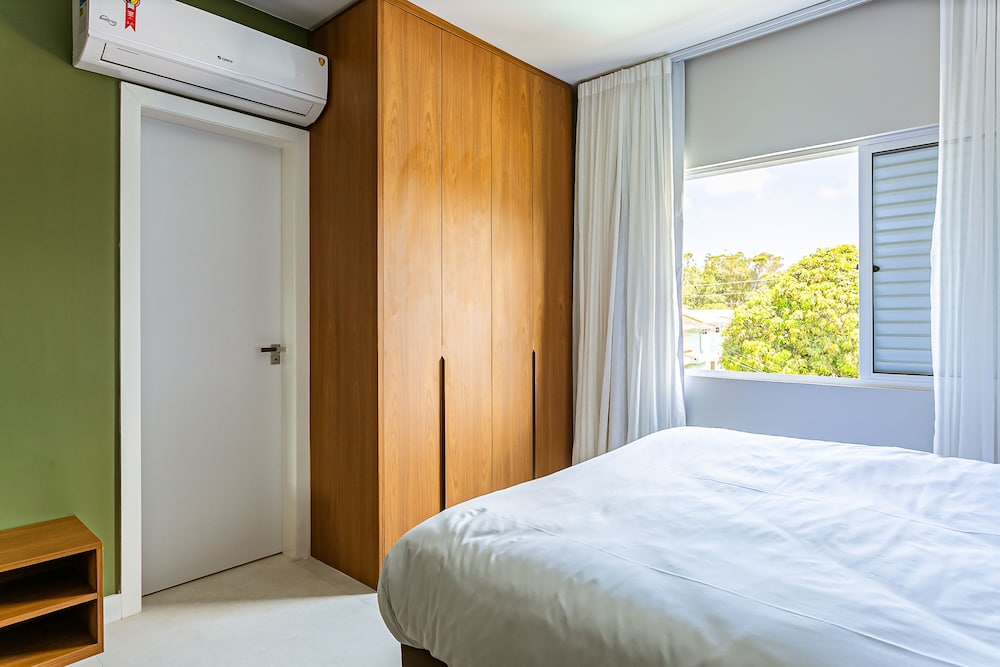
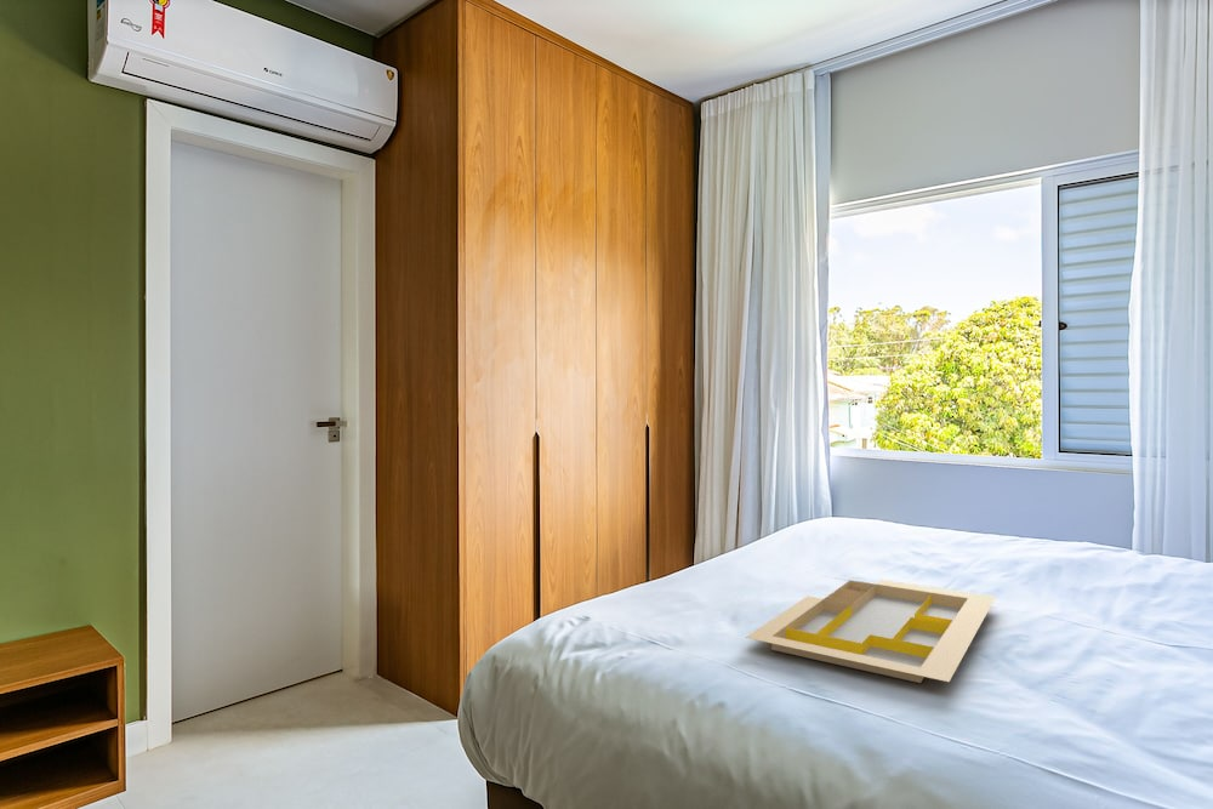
+ serving tray (882, 621)
